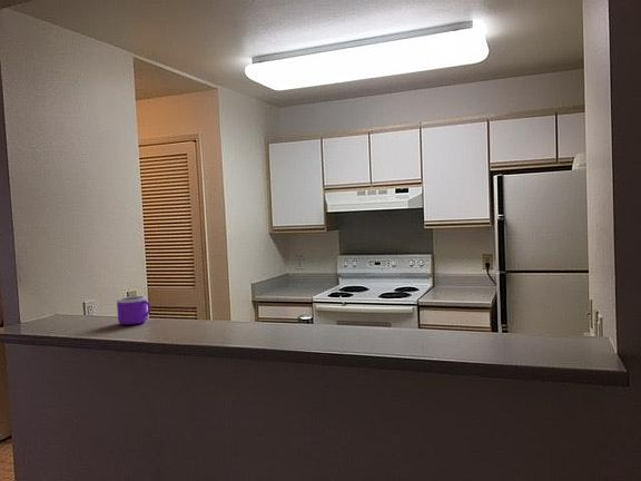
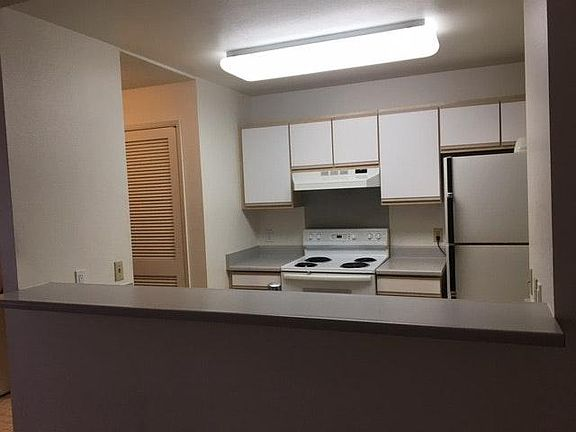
- mug (135, 310)
